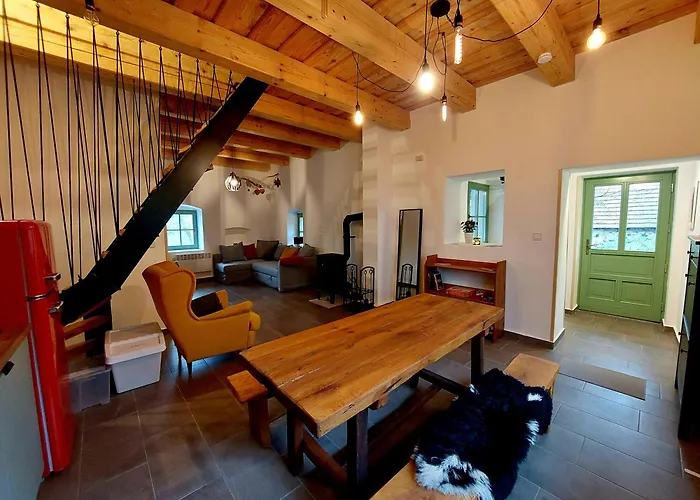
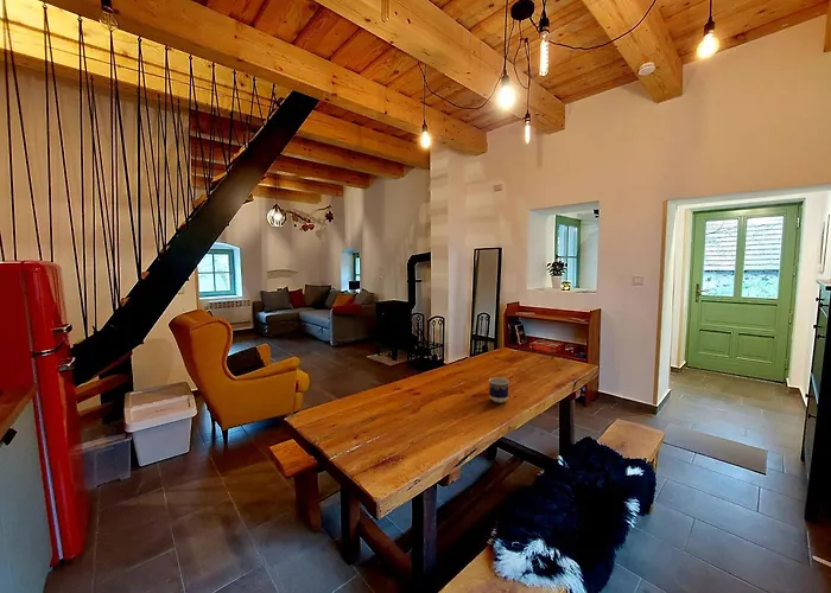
+ cup (500, 389)
